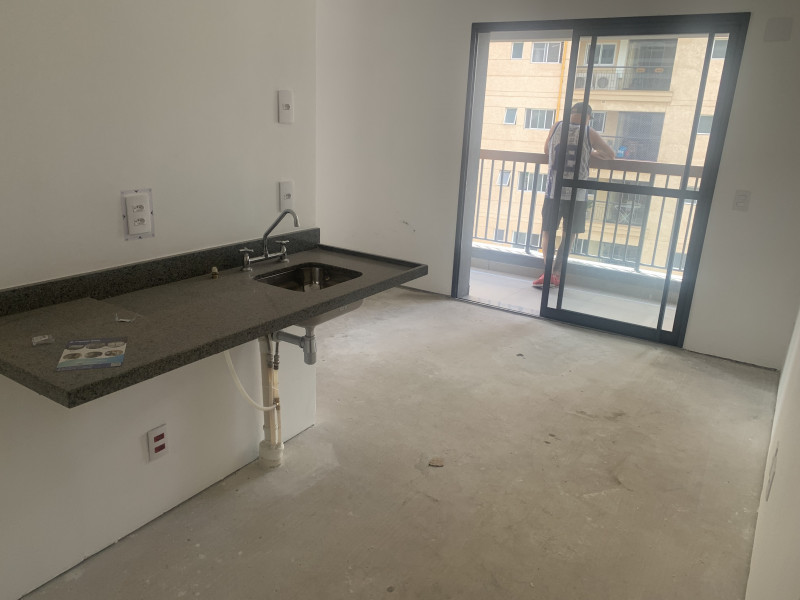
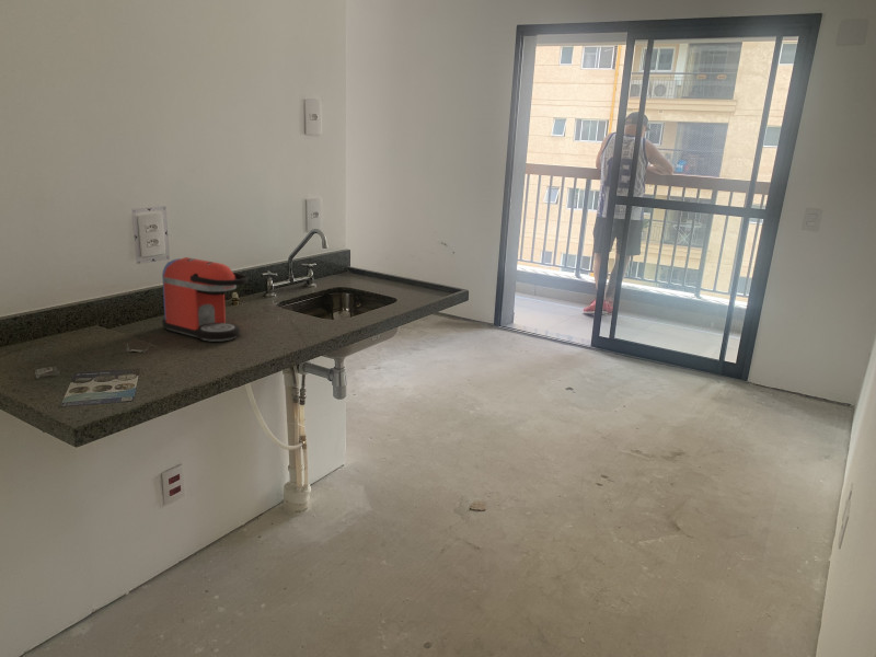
+ coffee maker (204, 297)
